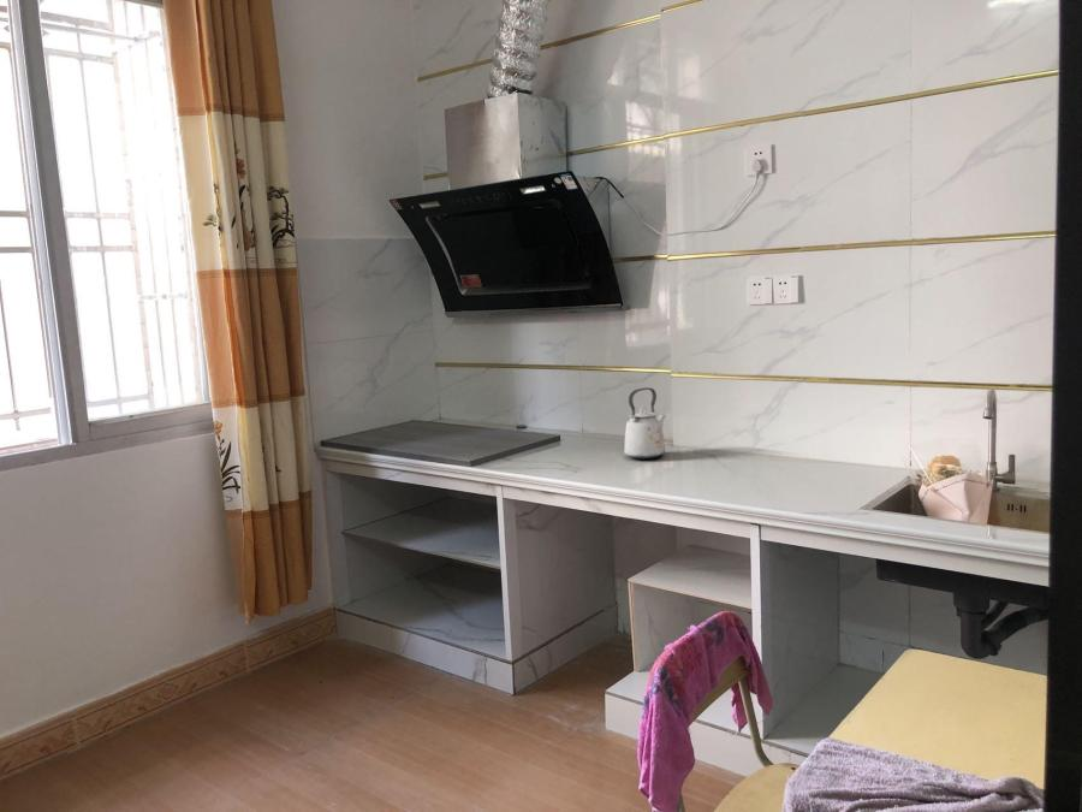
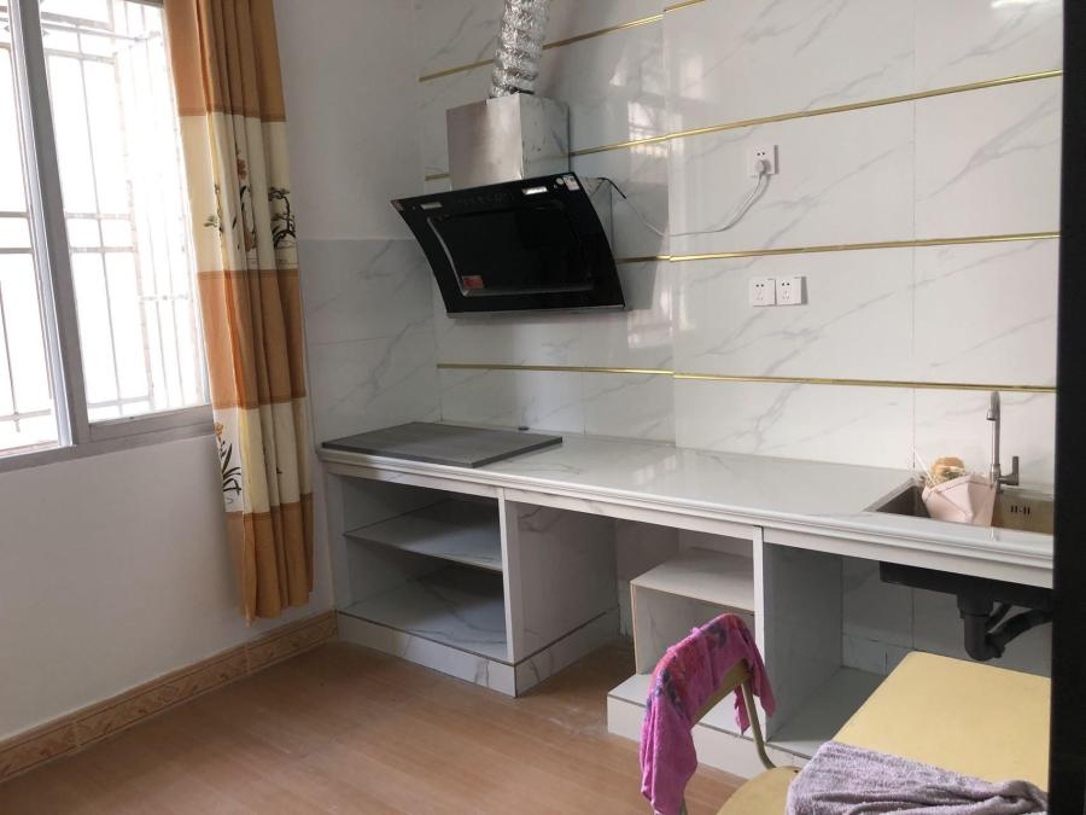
- kettle (648, 421)
